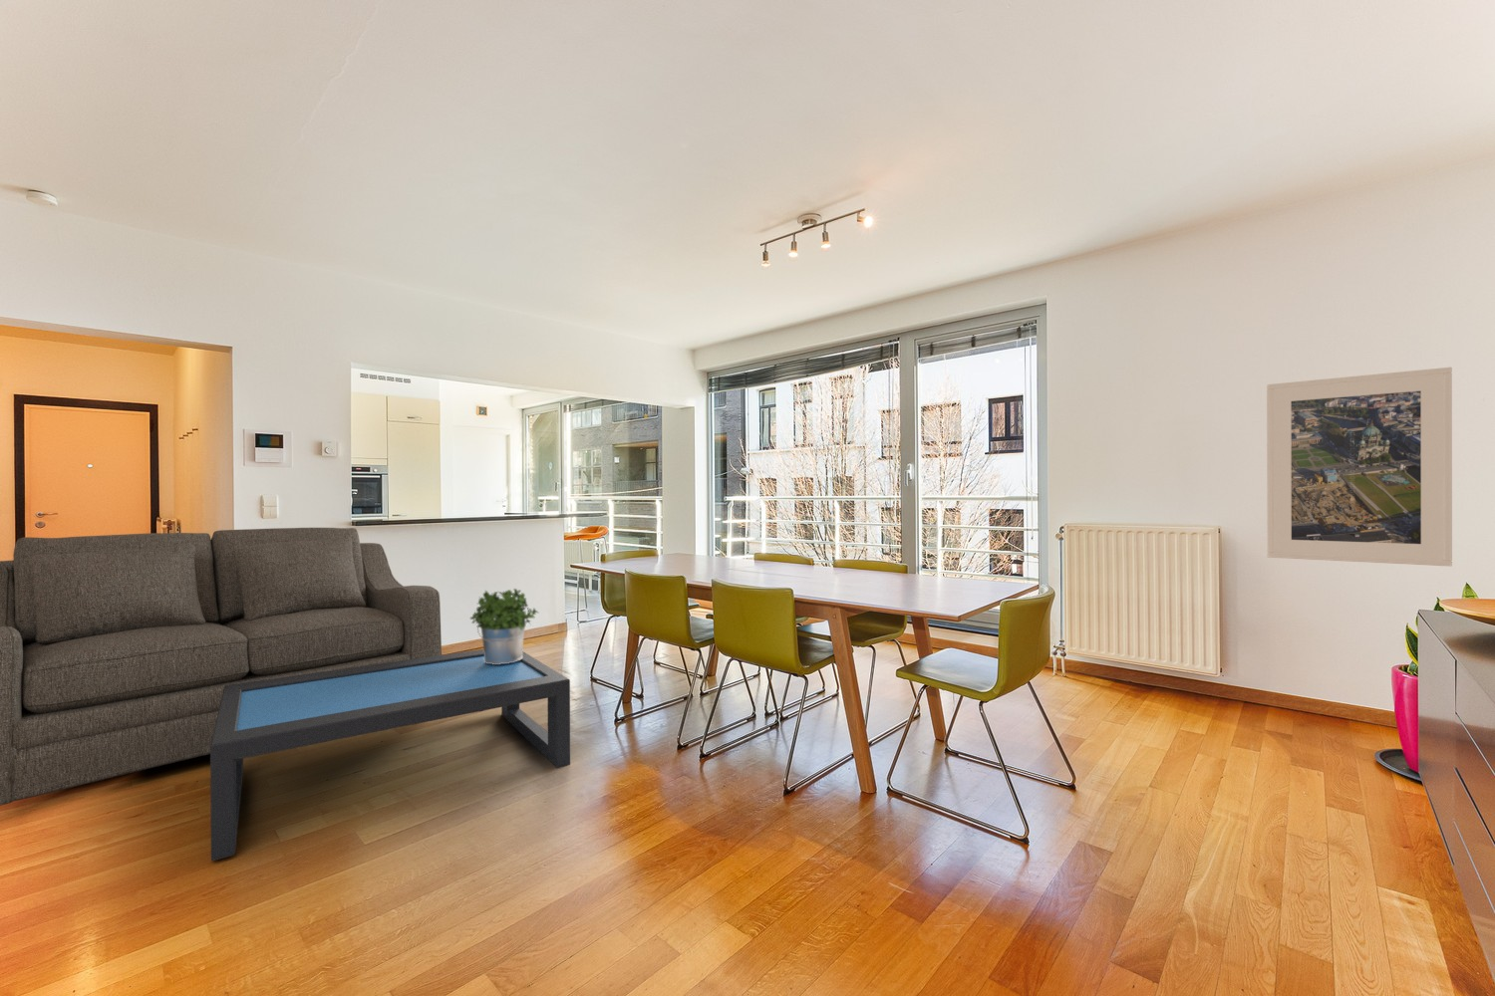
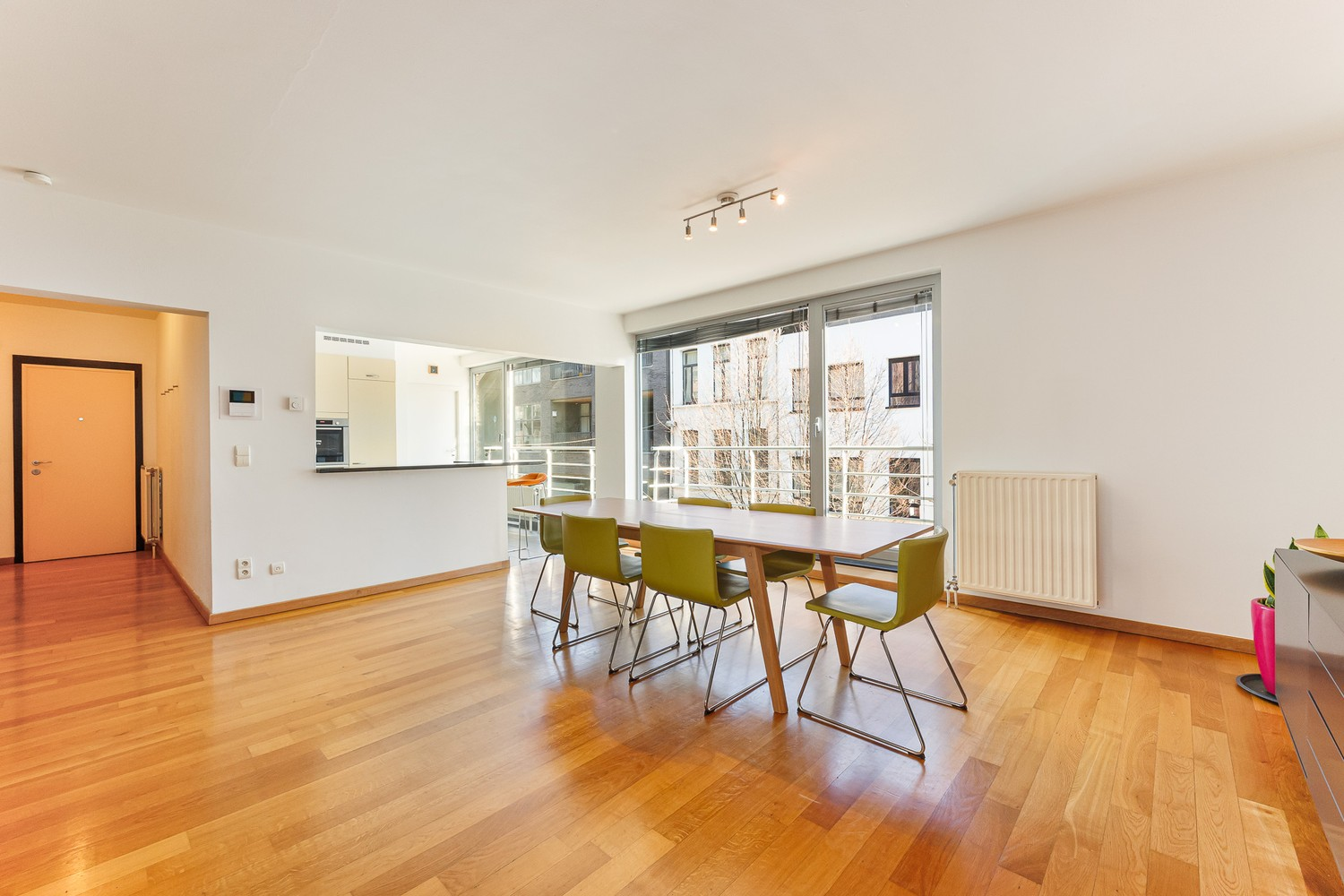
- sofa (225, 629)
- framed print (1353, 468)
- coffee table (399, 725)
- potted plant (504, 624)
